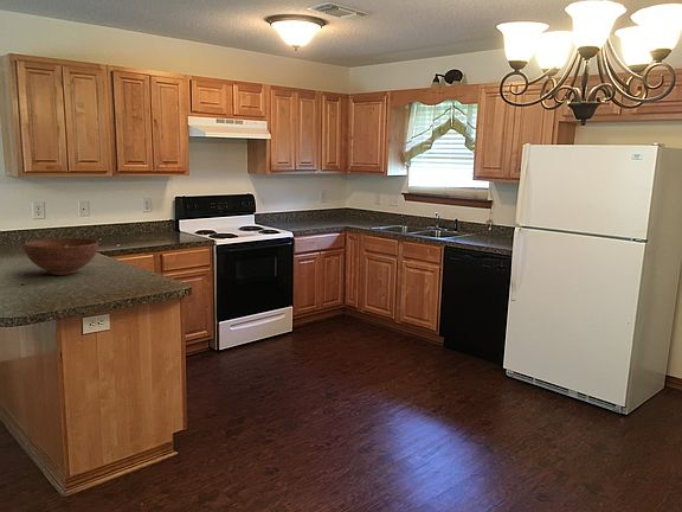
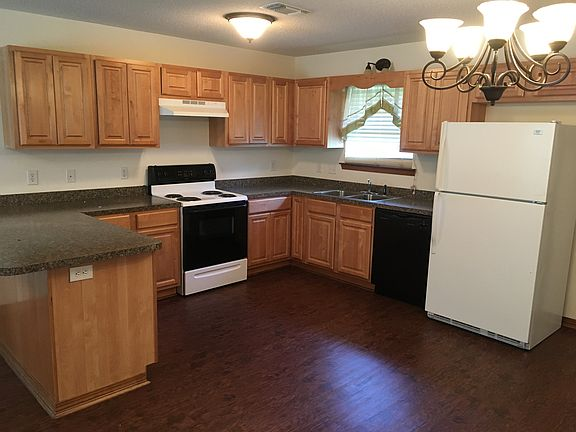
- fruit bowl (62, 257)
